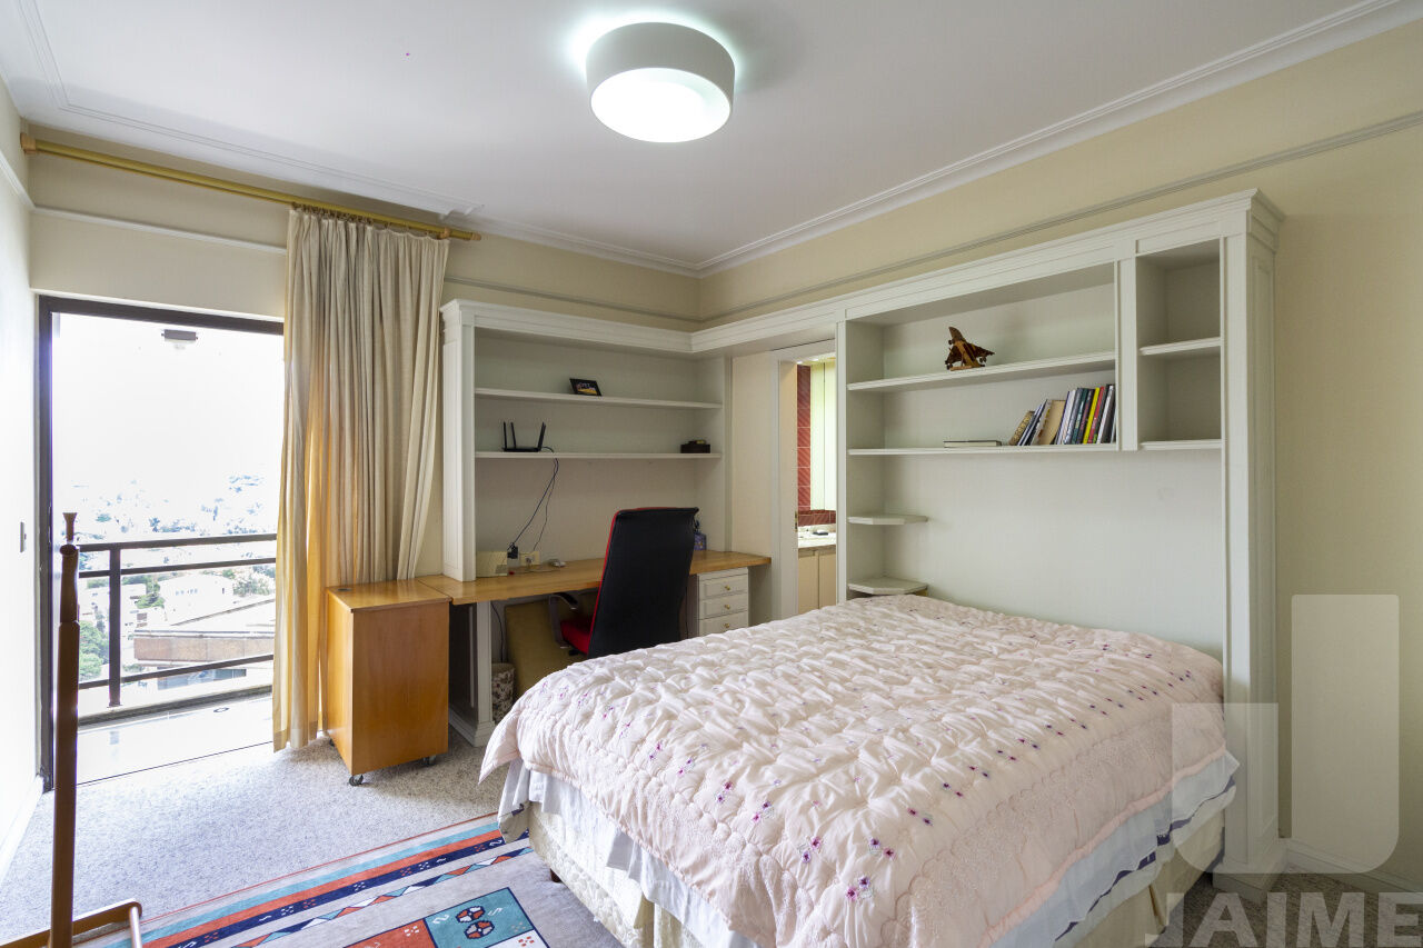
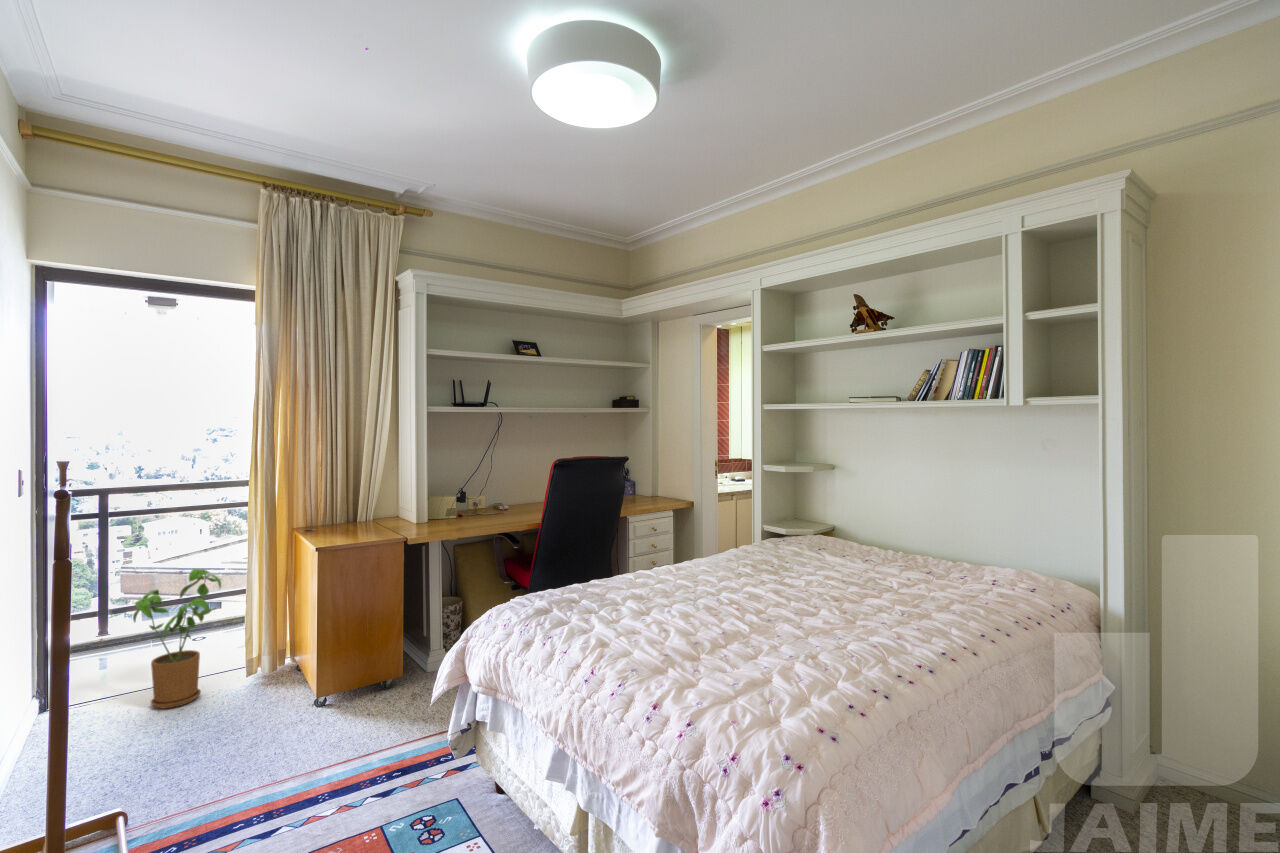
+ house plant (181, 636)
